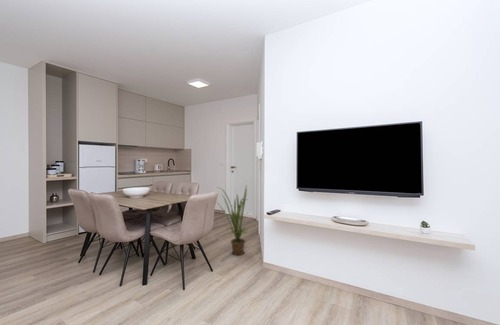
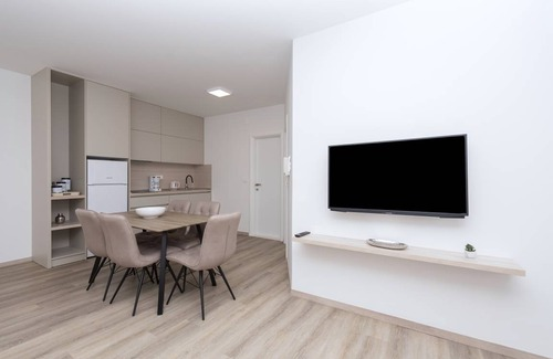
- house plant (235, 220)
